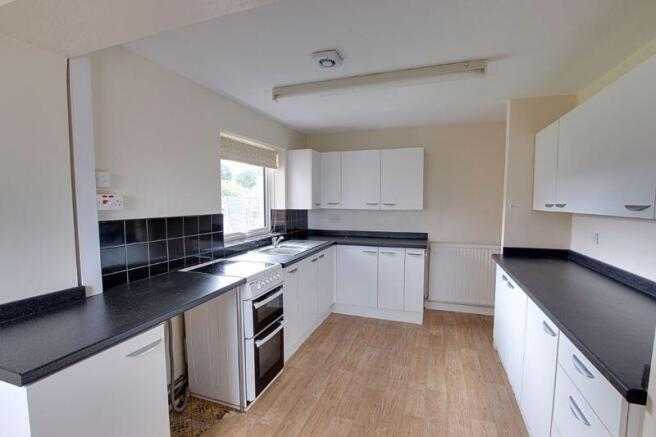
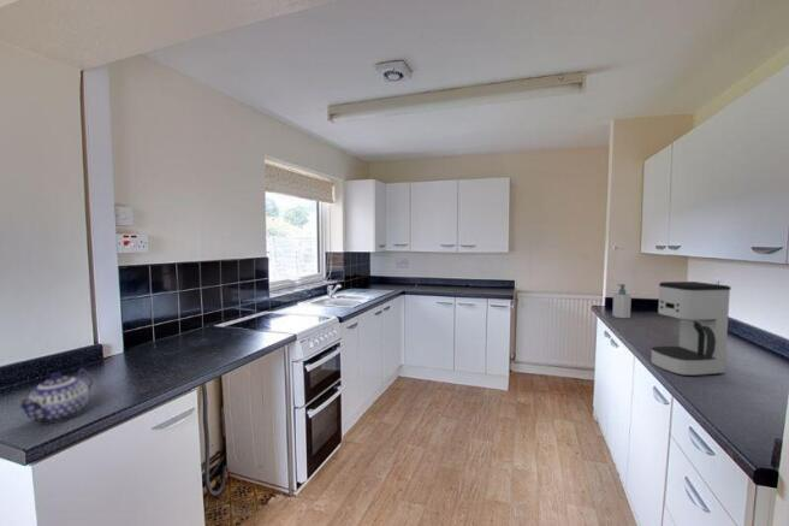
+ soap bottle (622, 300)
+ coffee maker (689, 326)
+ teapot (59, 394)
